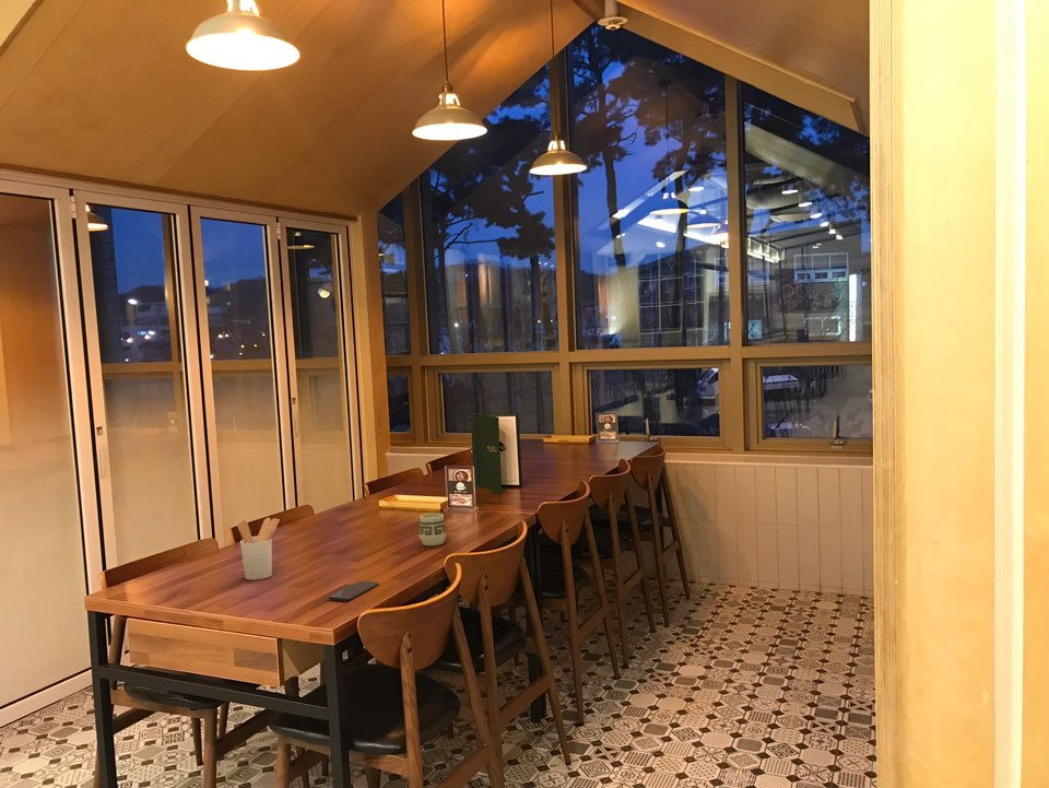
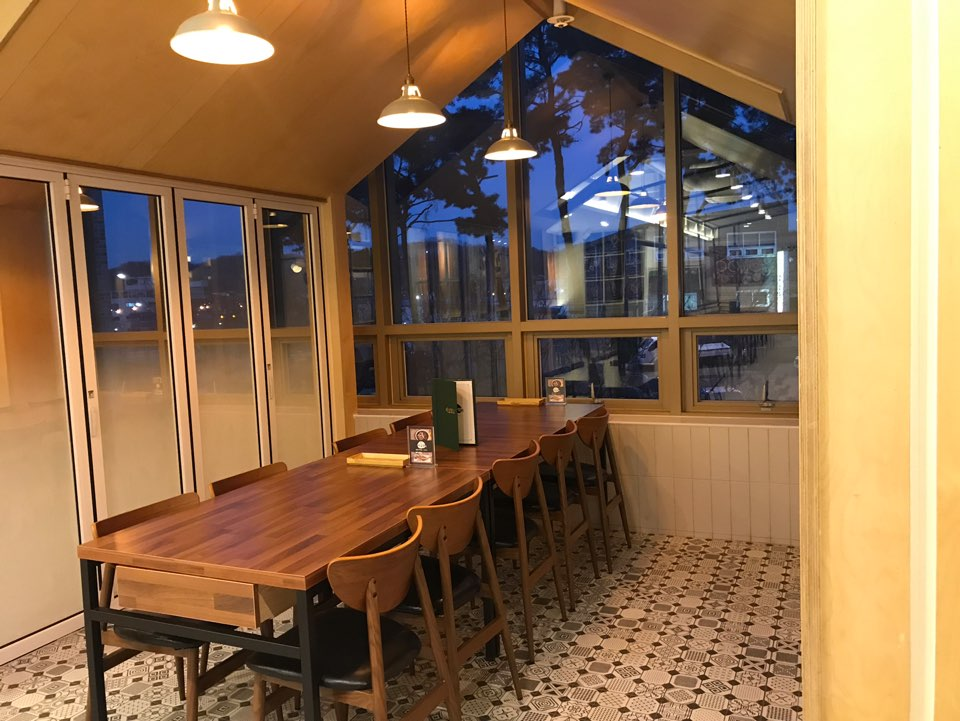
- smartphone (354, 590)
- utensil holder (261, 546)
- cup (432, 529)
